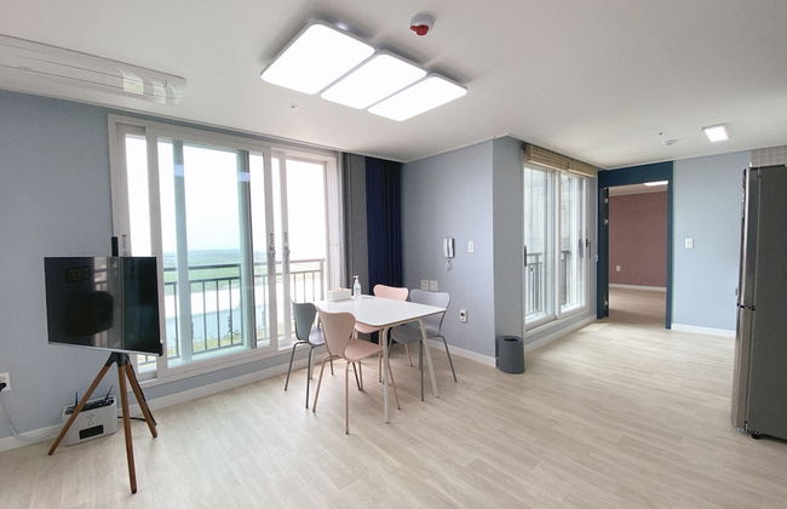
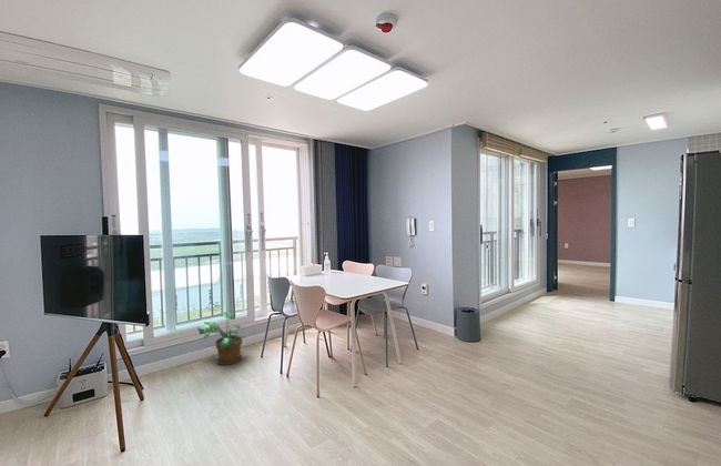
+ potted plant (220, 338)
